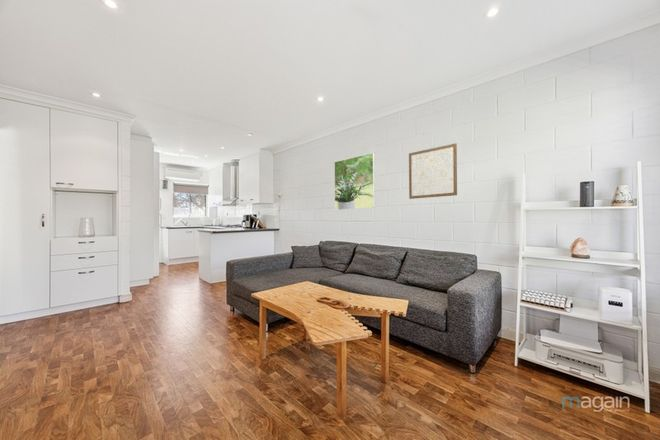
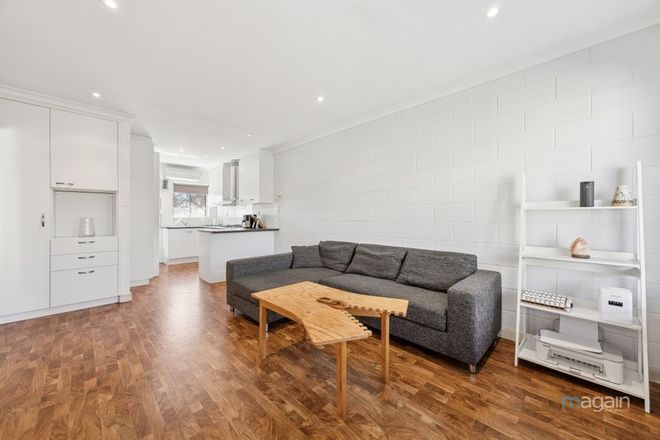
- wall art (429, 173)
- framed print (353, 183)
